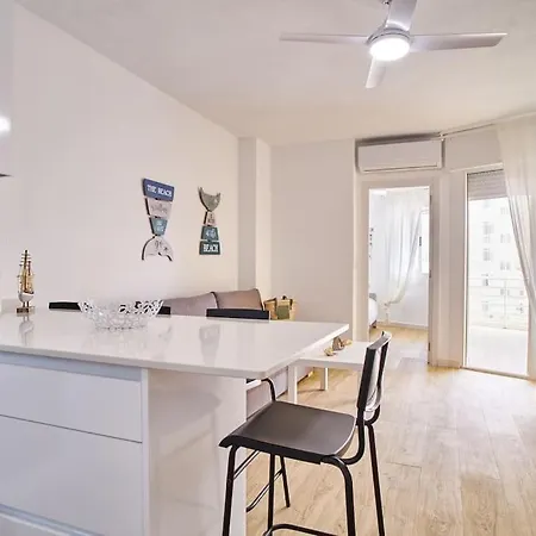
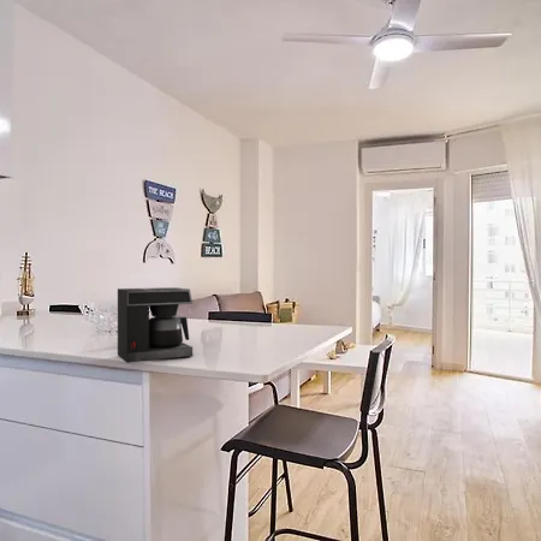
+ coffee maker (144, 317)
